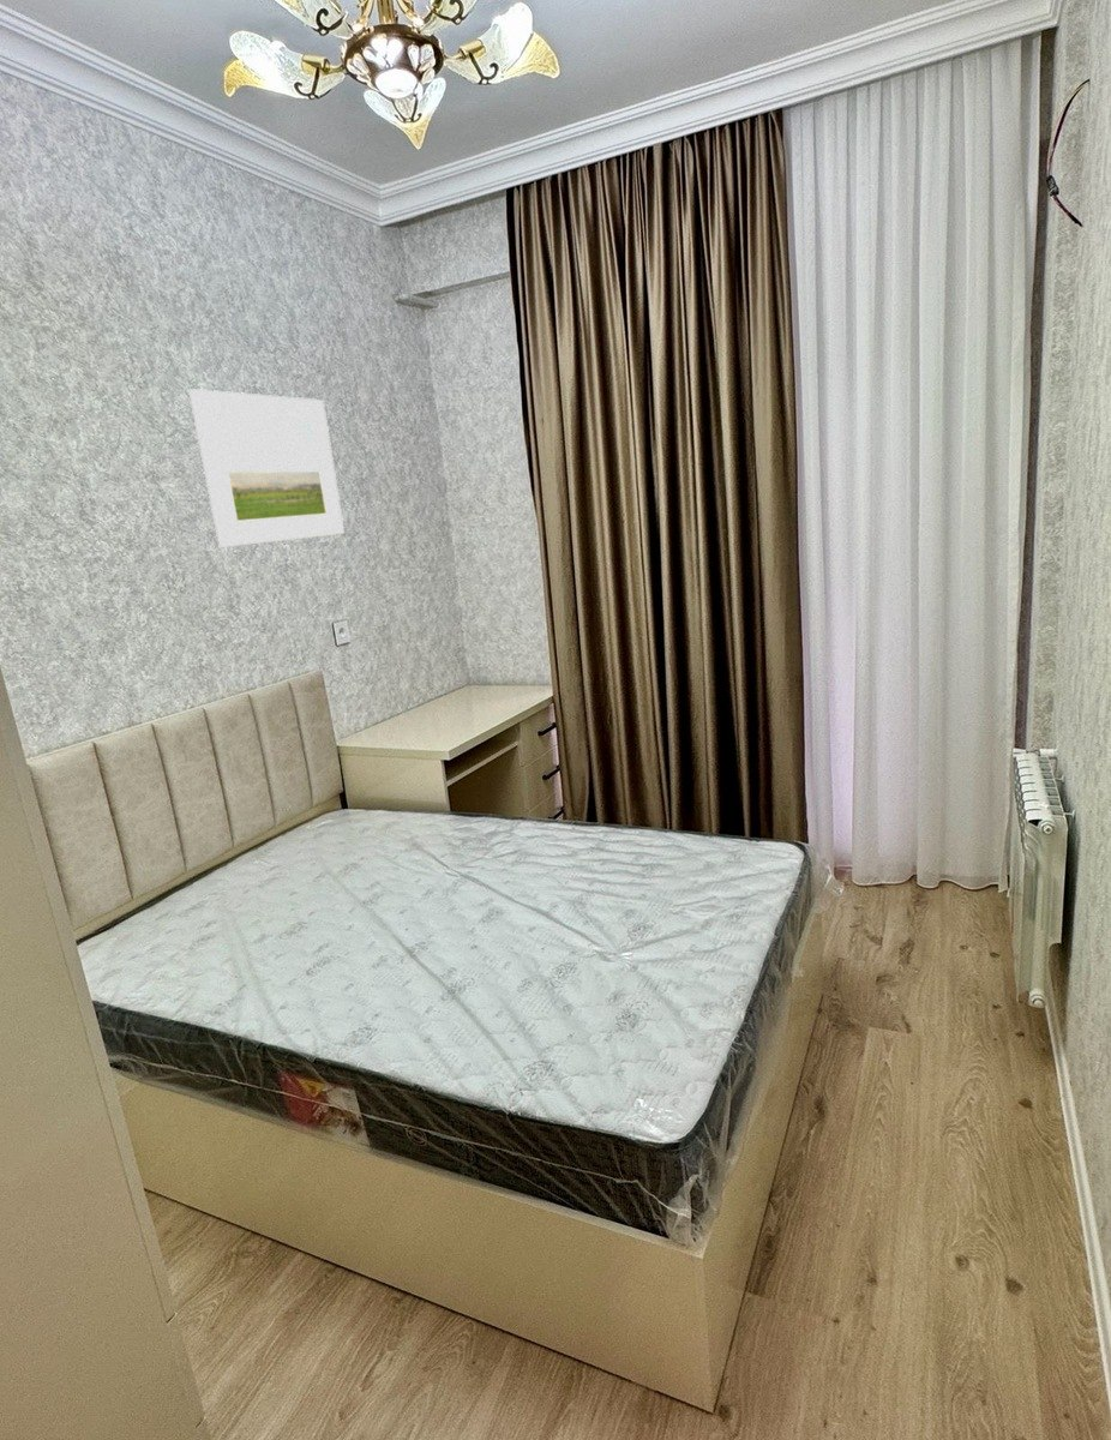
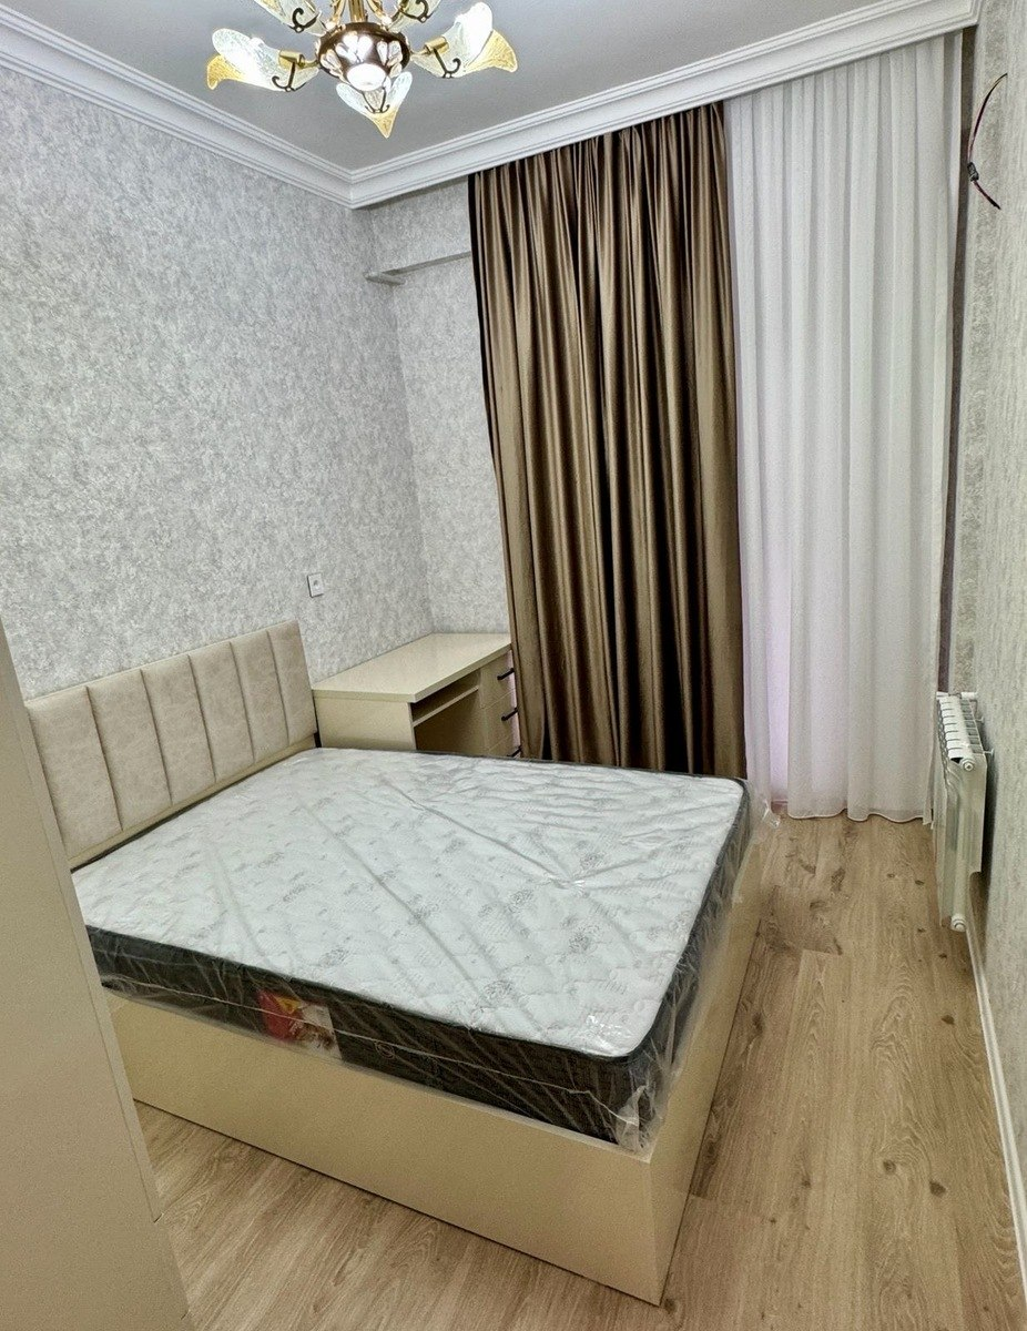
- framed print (274, 468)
